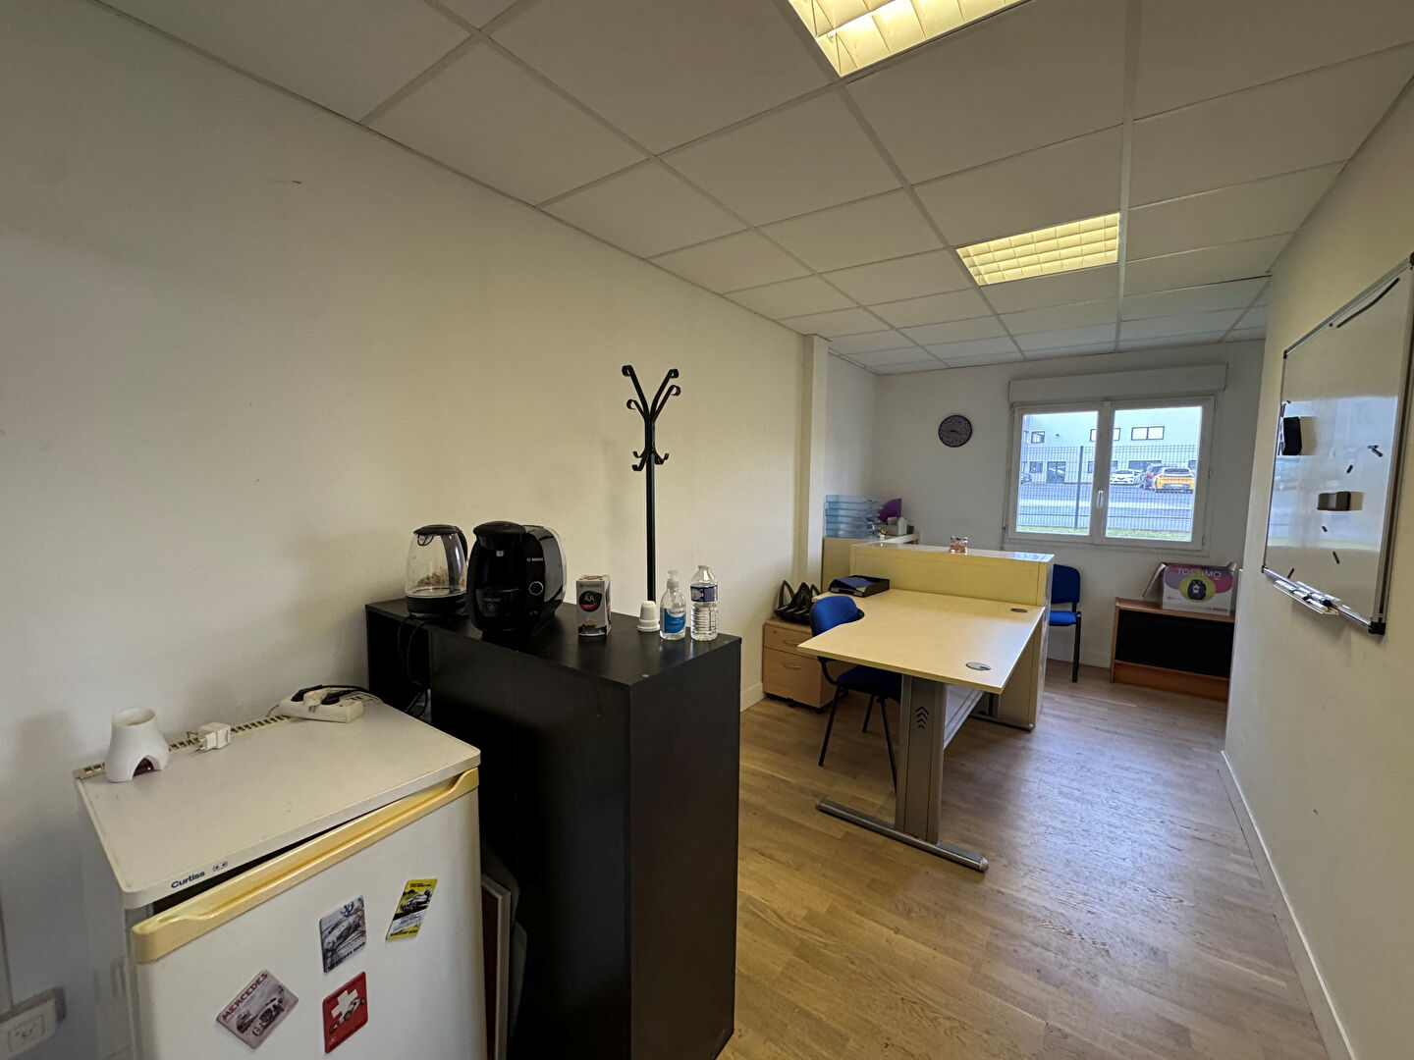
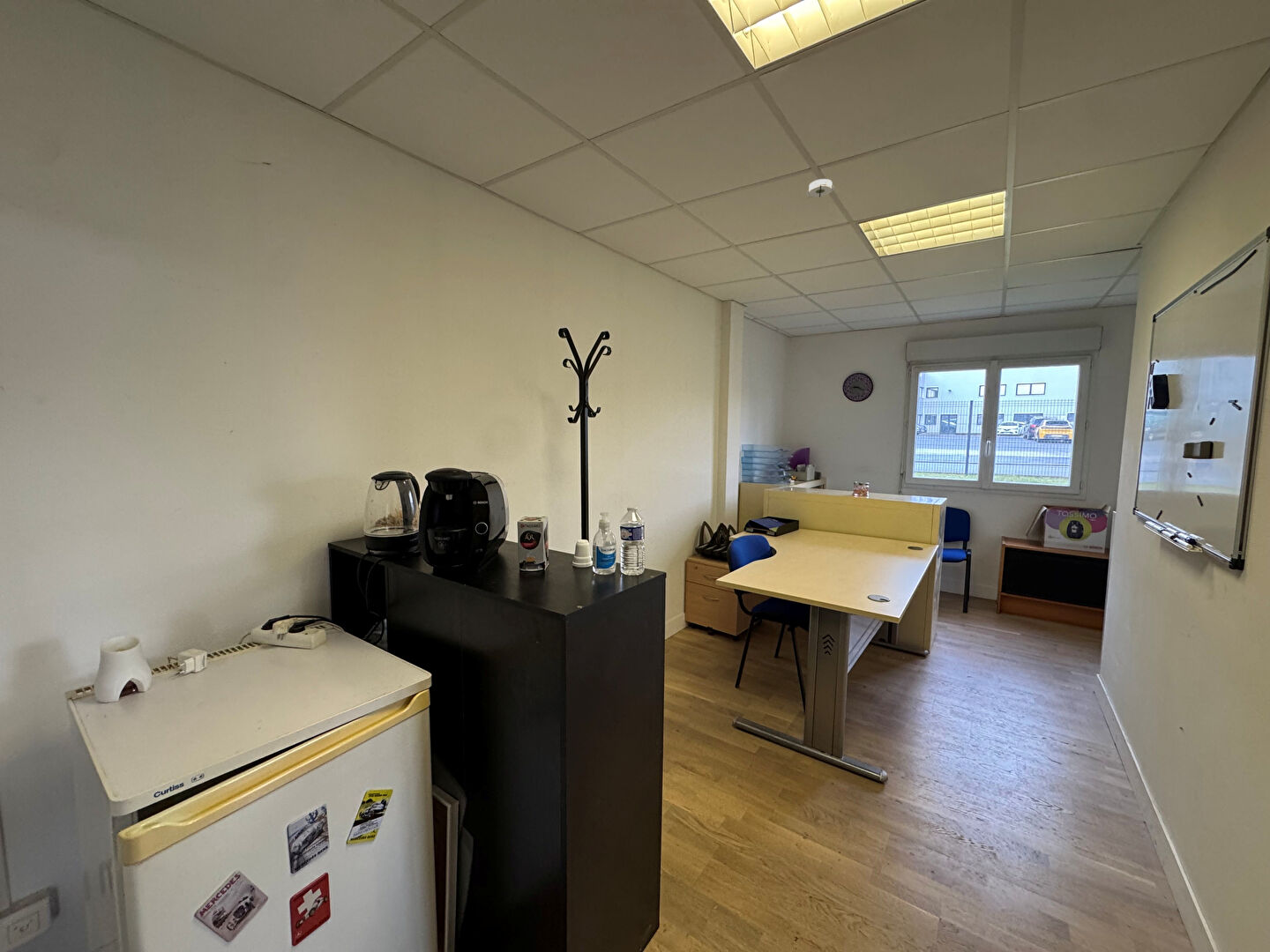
+ smoke detector (819, 188)
